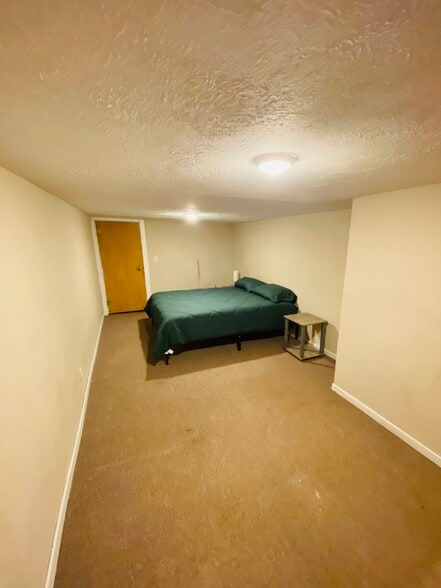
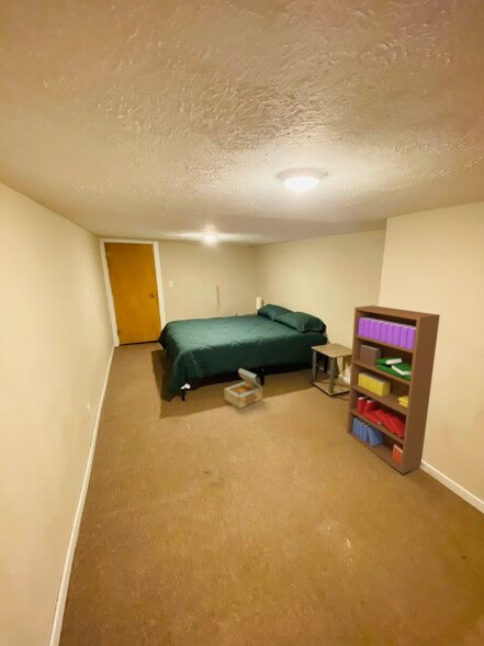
+ cardboard box (243, 386)
+ bookshelf (385, 382)
